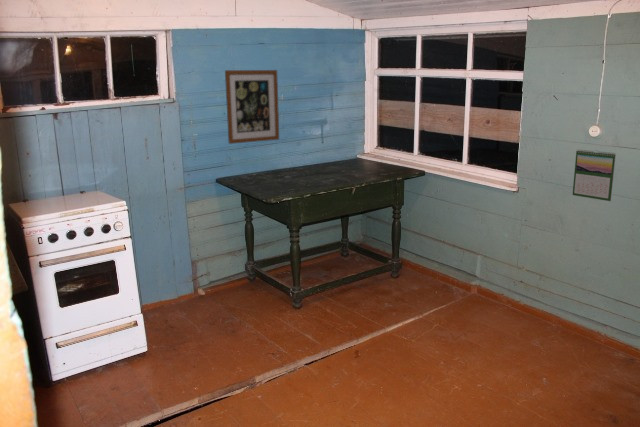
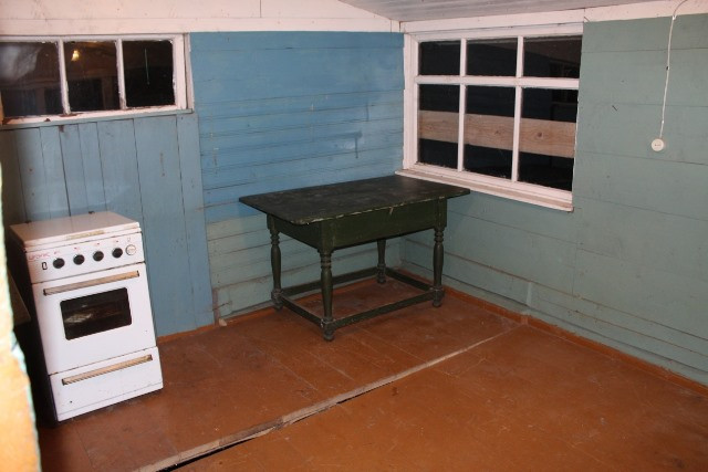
- calendar (593, 174)
- wall art (253, 106)
